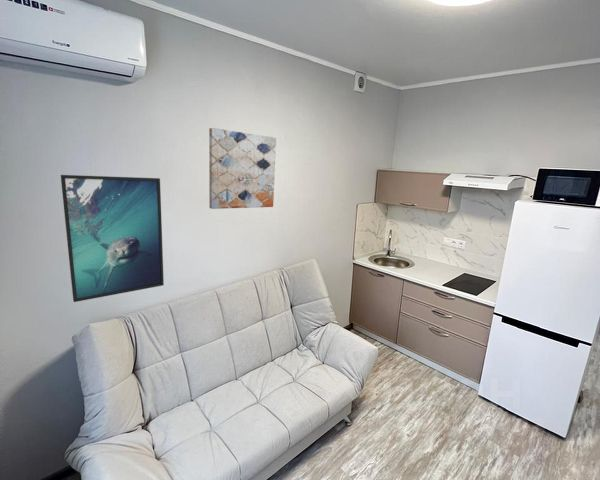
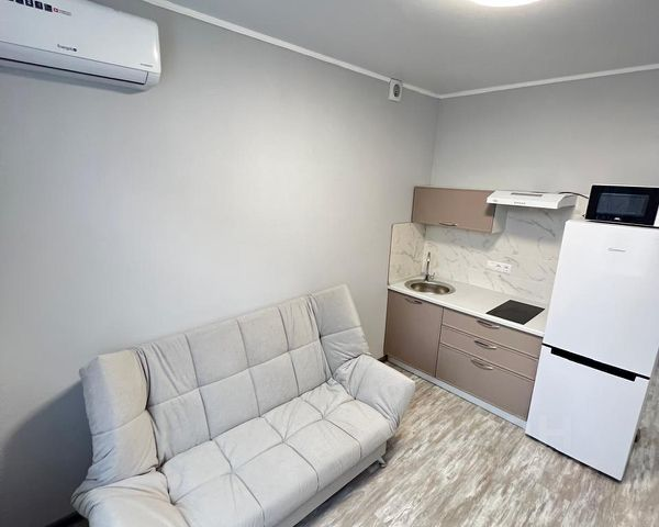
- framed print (118, 237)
- wall art (244, 171)
